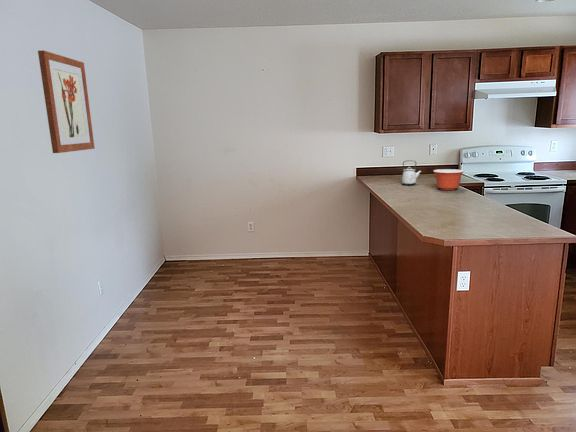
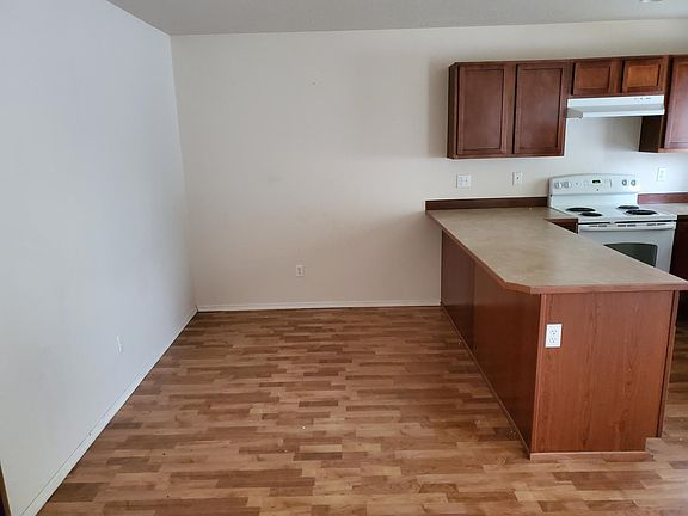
- kettle (411, 172)
- wall art (69, 105)
- mixing bowl (448, 180)
